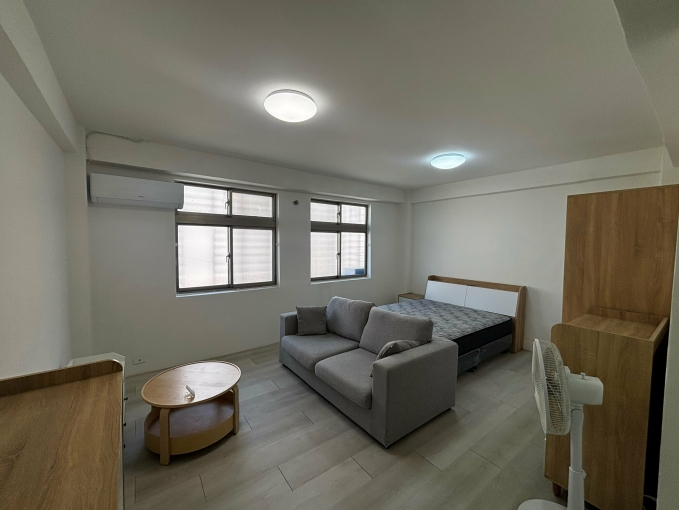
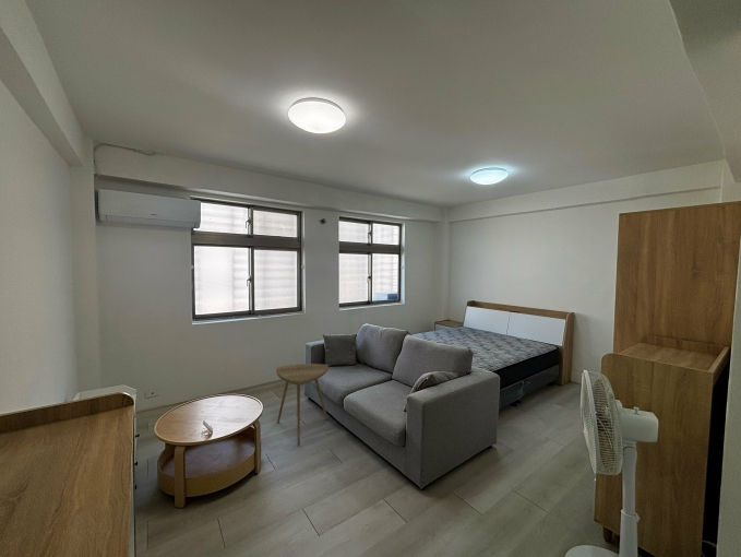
+ side table (299, 398)
